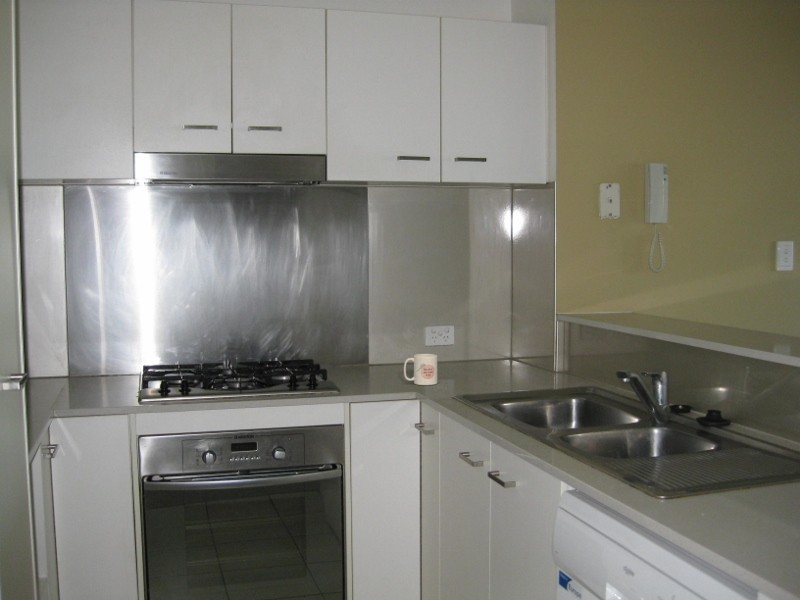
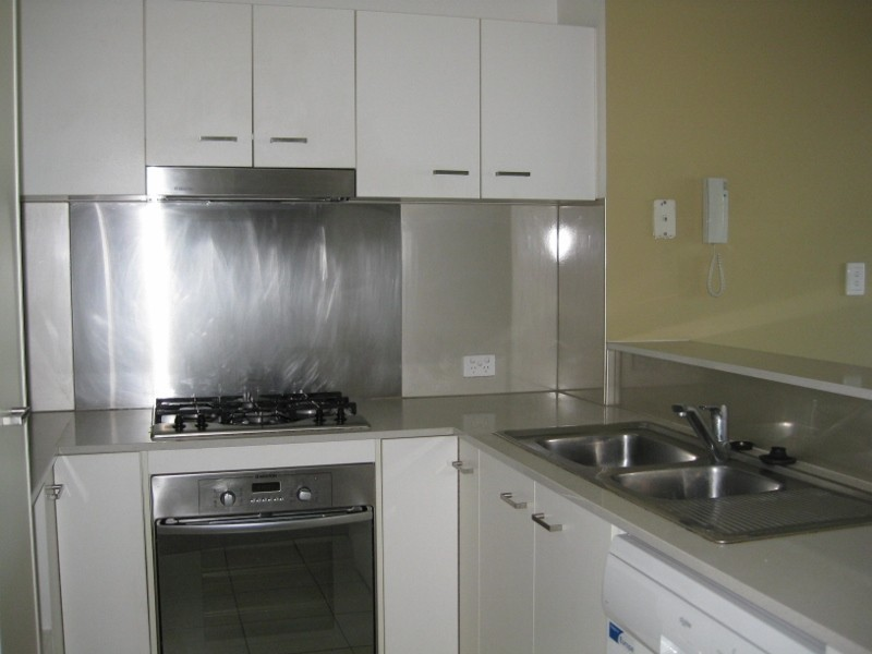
- mug (420, 369)
